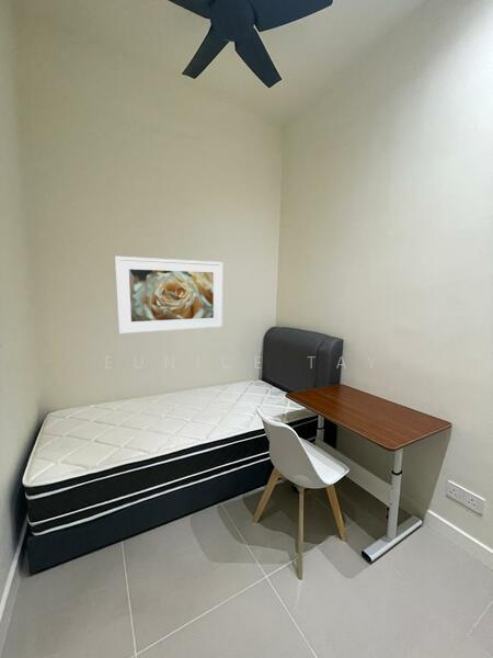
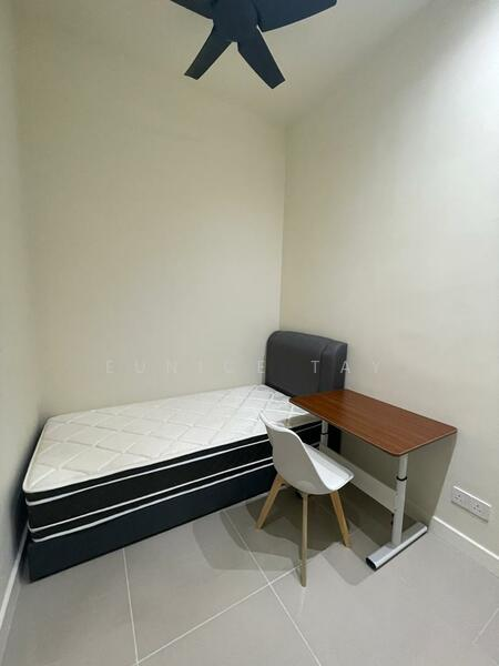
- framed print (174, 295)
